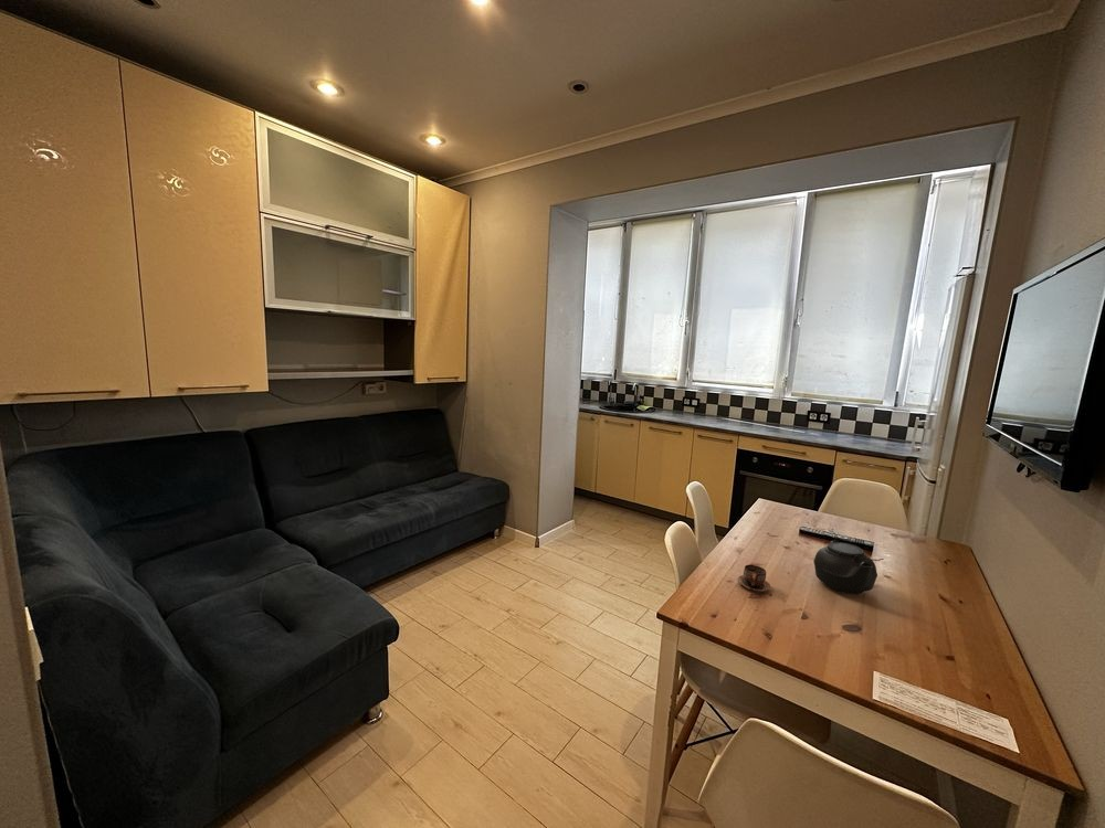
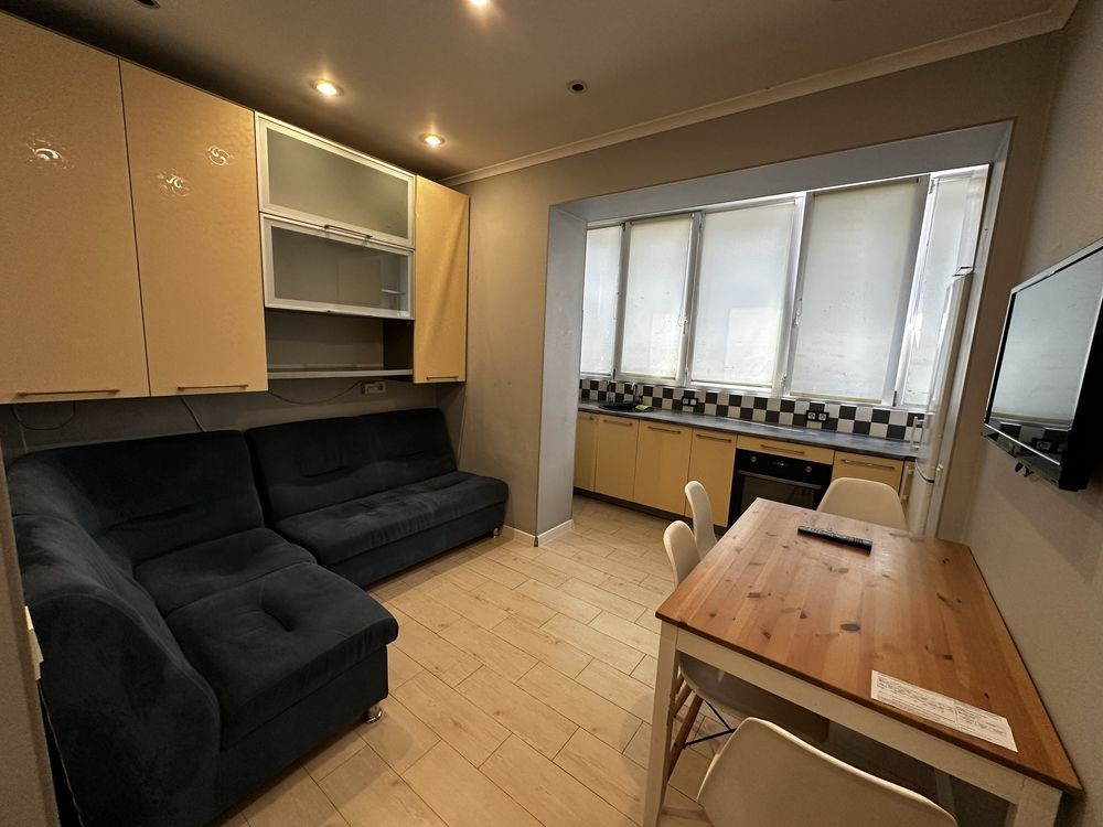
- cup (754, 577)
- teapot (848, 570)
